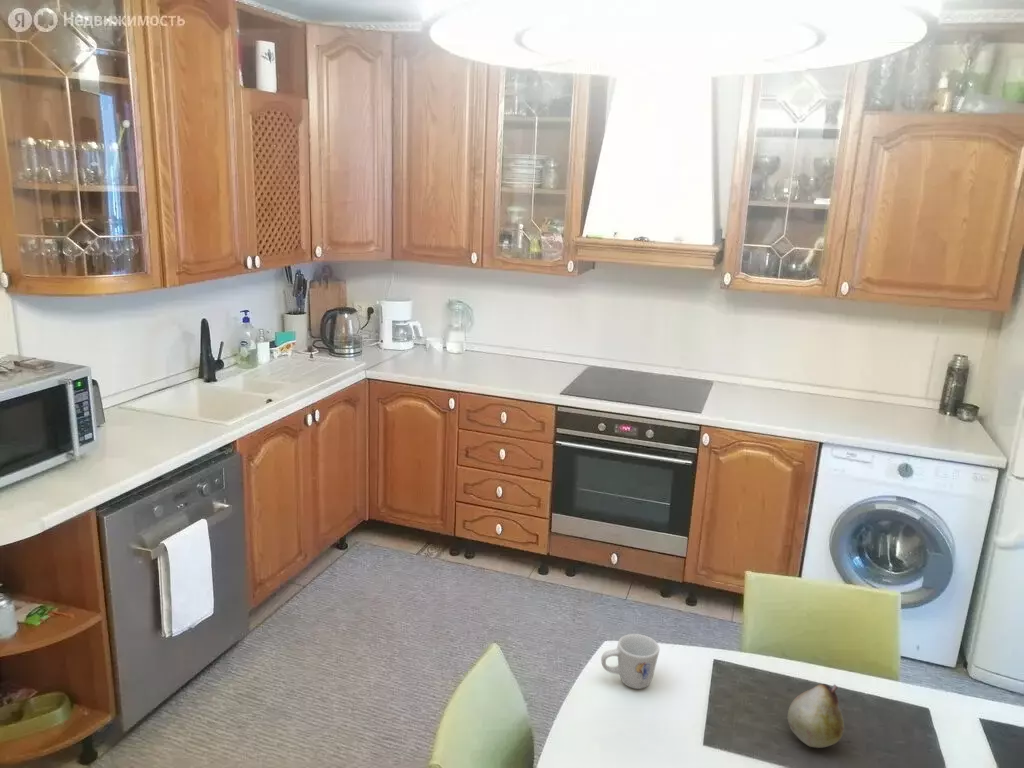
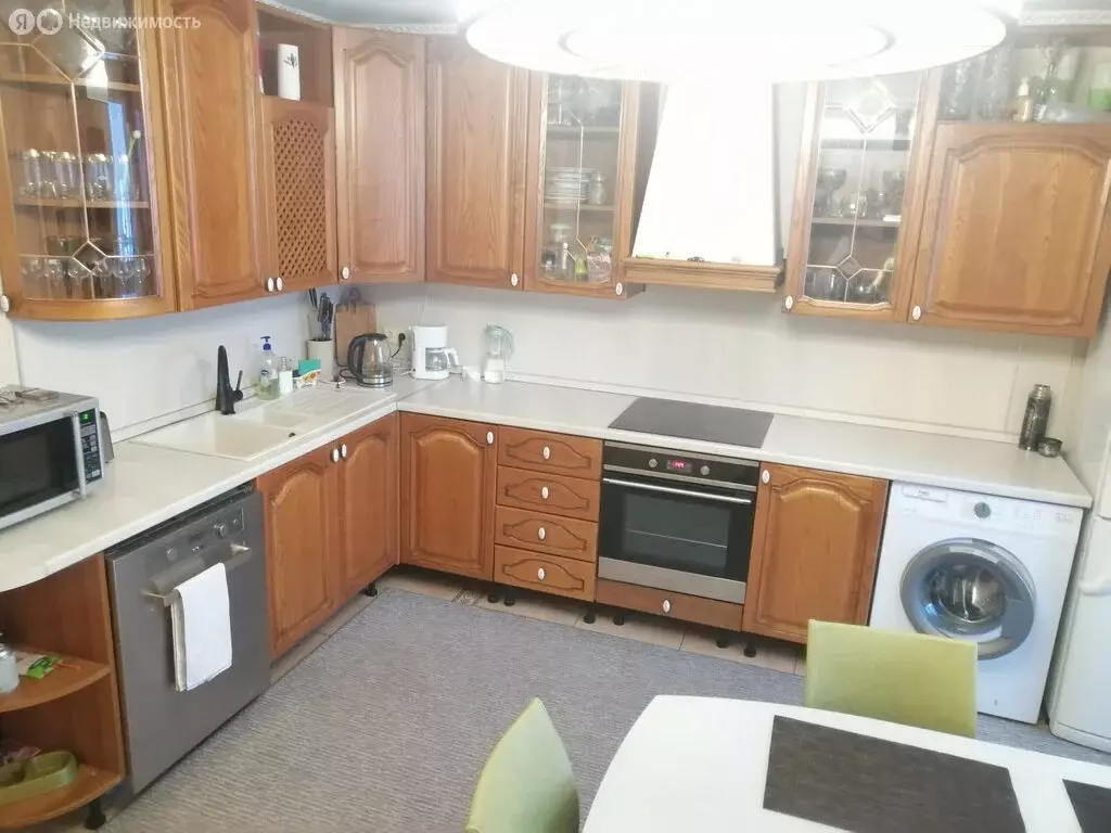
- fruit (816, 712)
- mug (629, 663)
